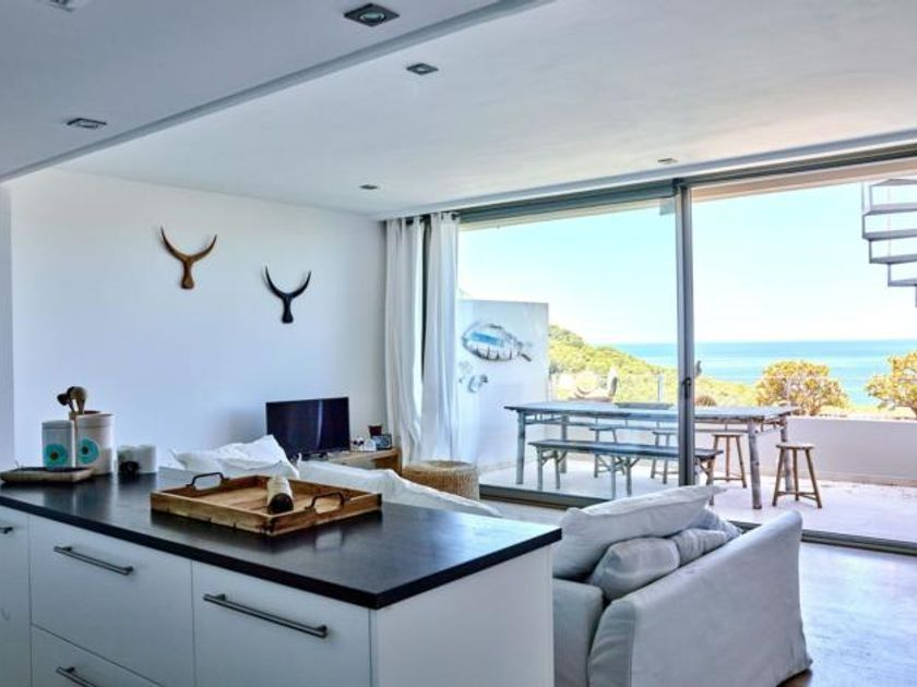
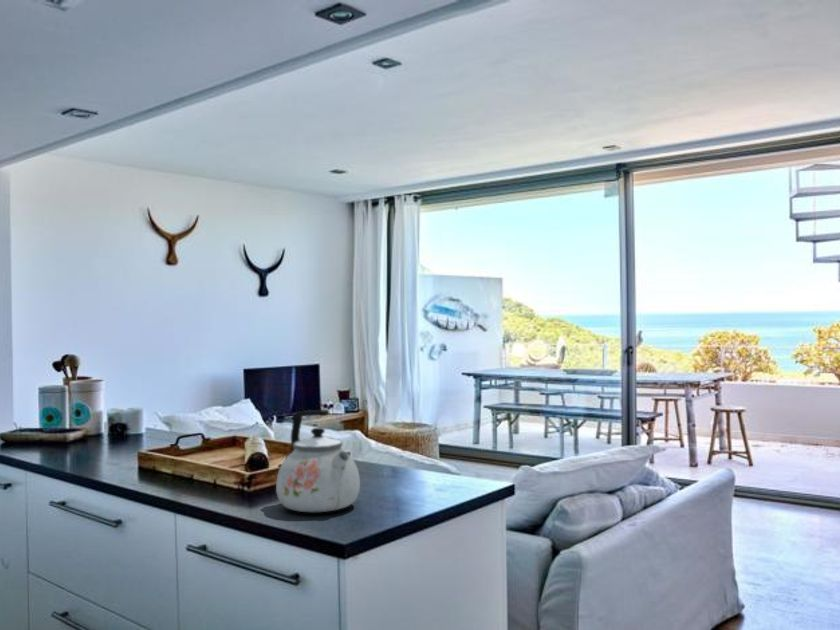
+ kettle (318, 458)
